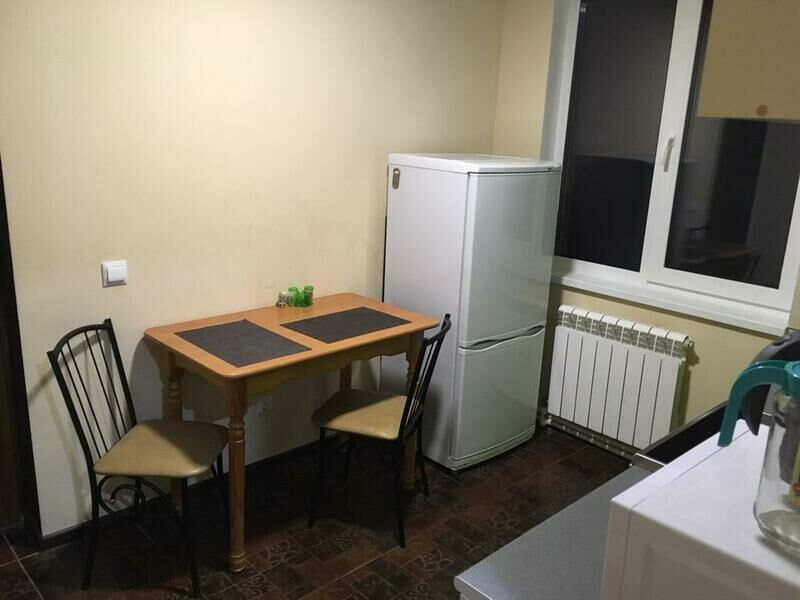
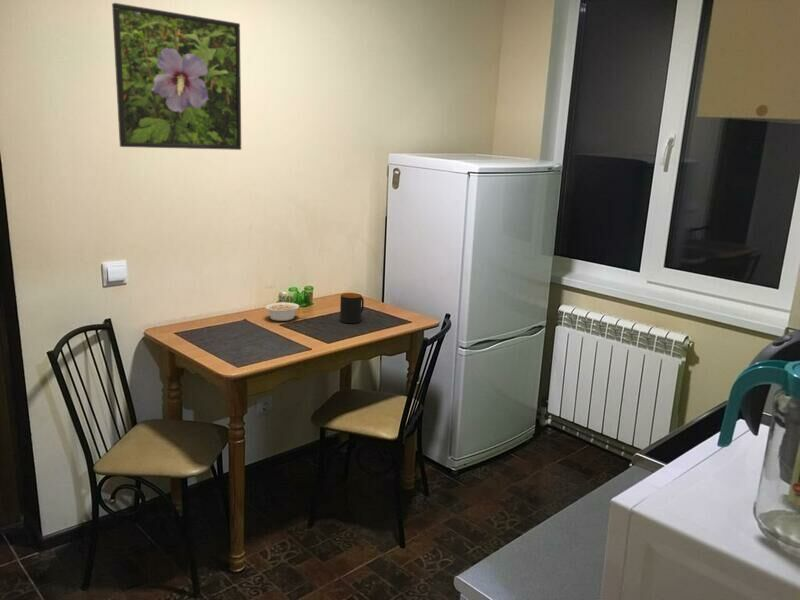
+ legume (283, 310)
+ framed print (182, 82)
+ mug (353, 307)
